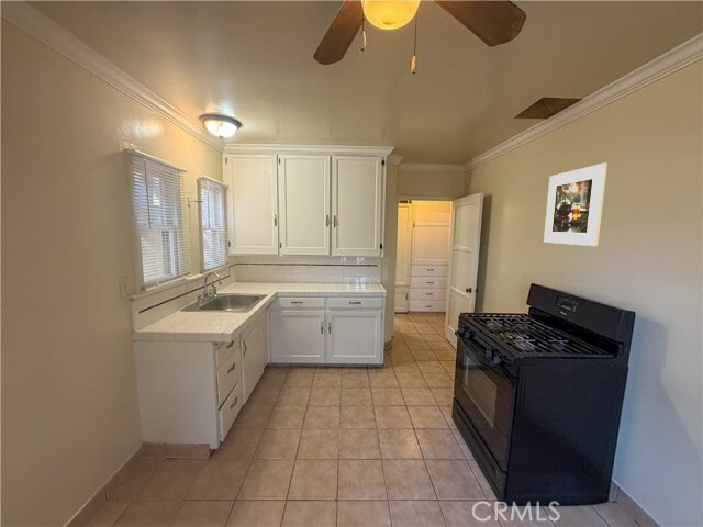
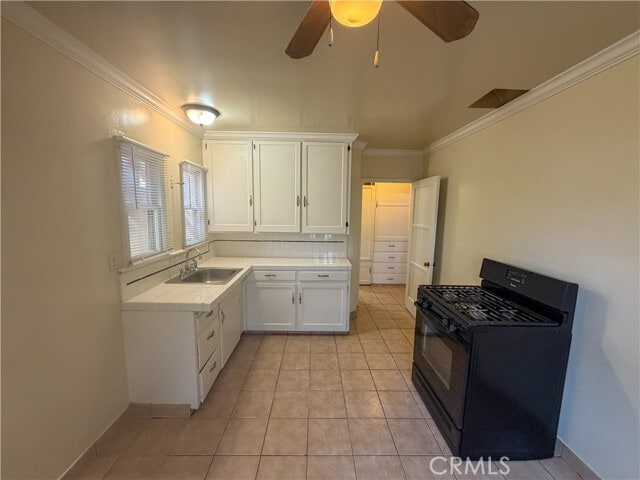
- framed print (571, 208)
